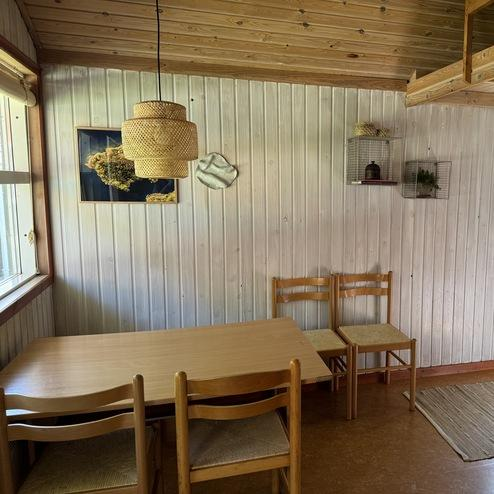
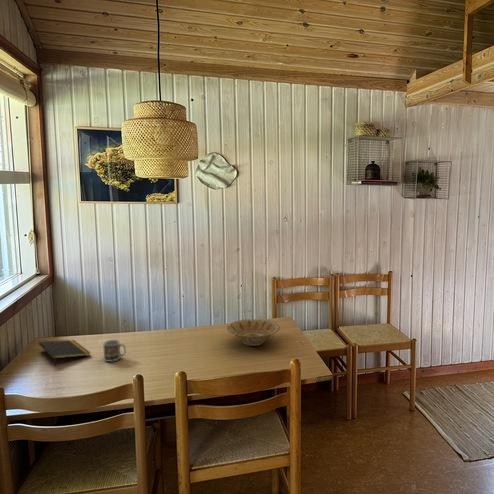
+ bowl (253, 334)
+ notepad (64, 348)
+ cup (114, 350)
